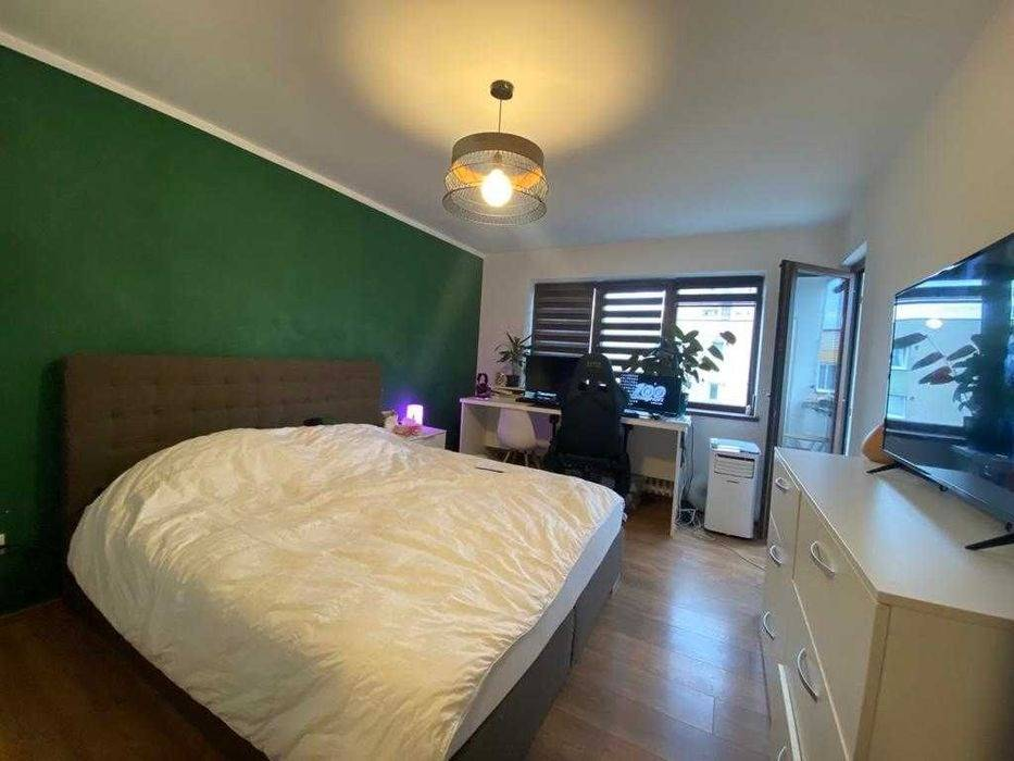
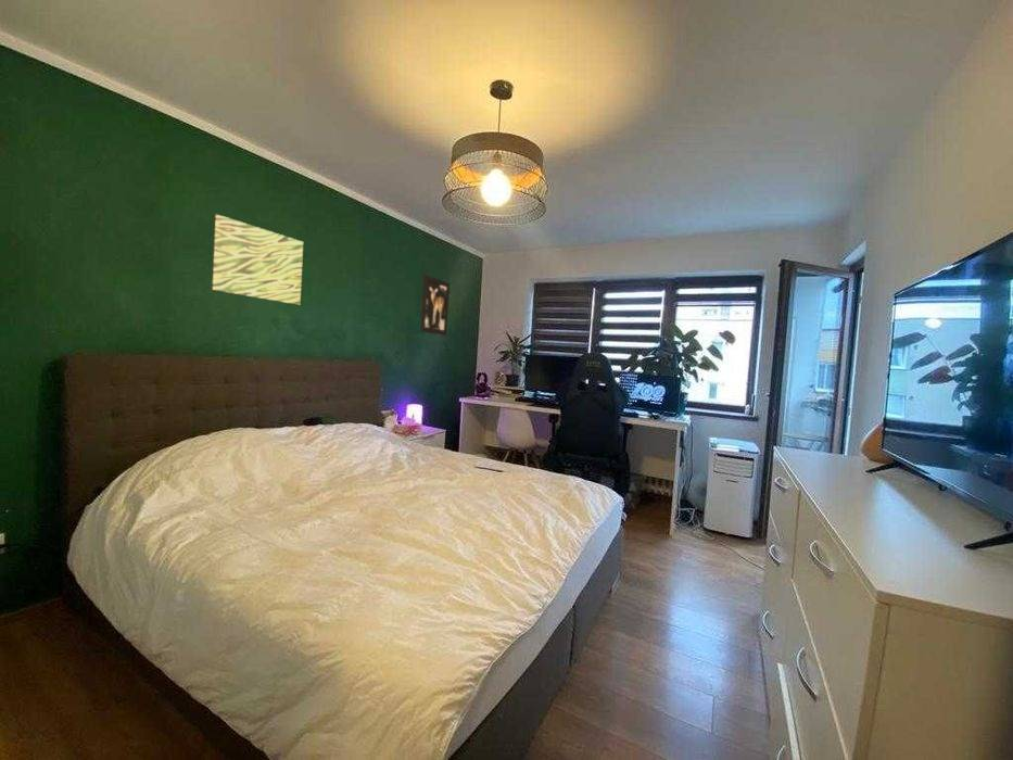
+ wall art (261, 263)
+ wall art (435, 306)
